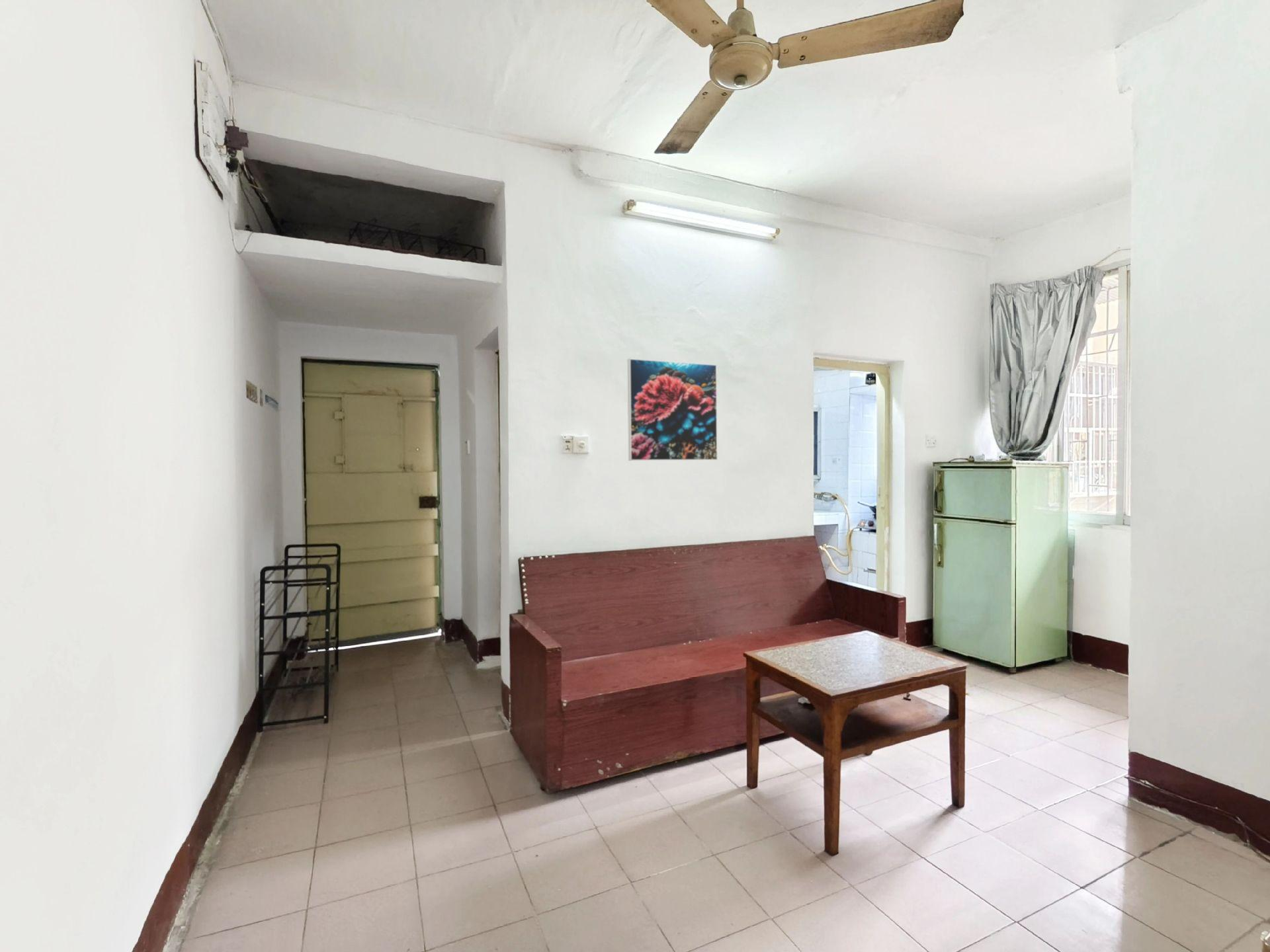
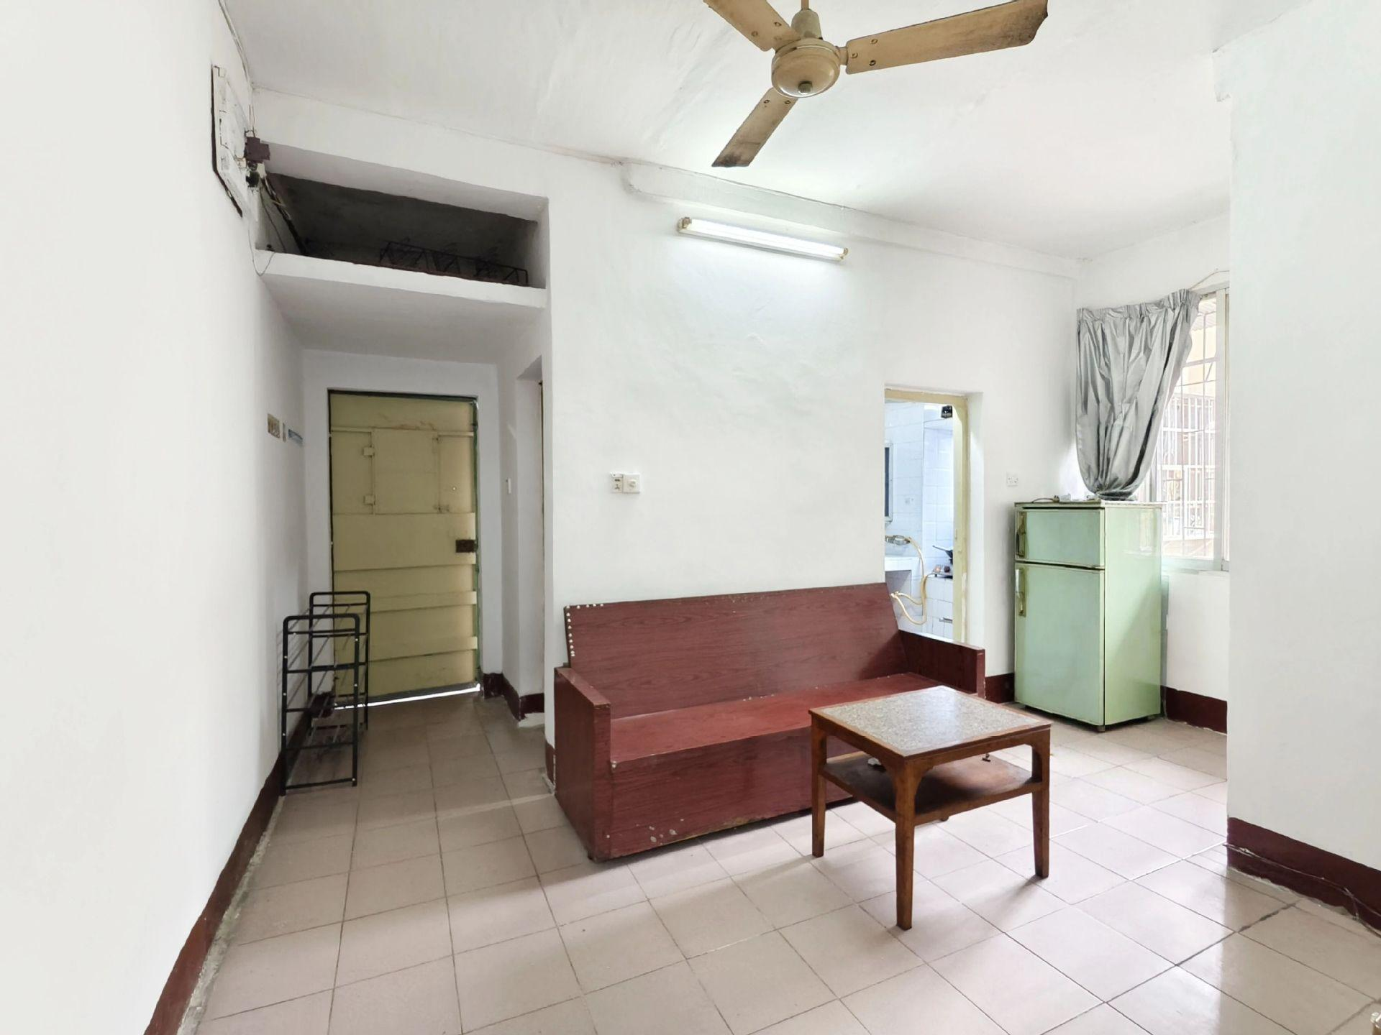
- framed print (673, 411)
